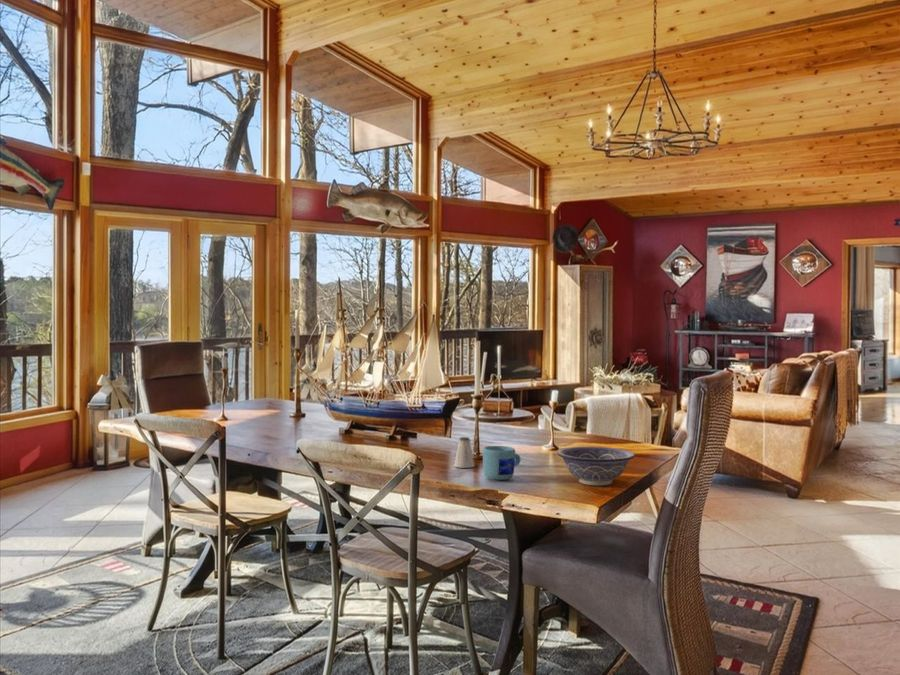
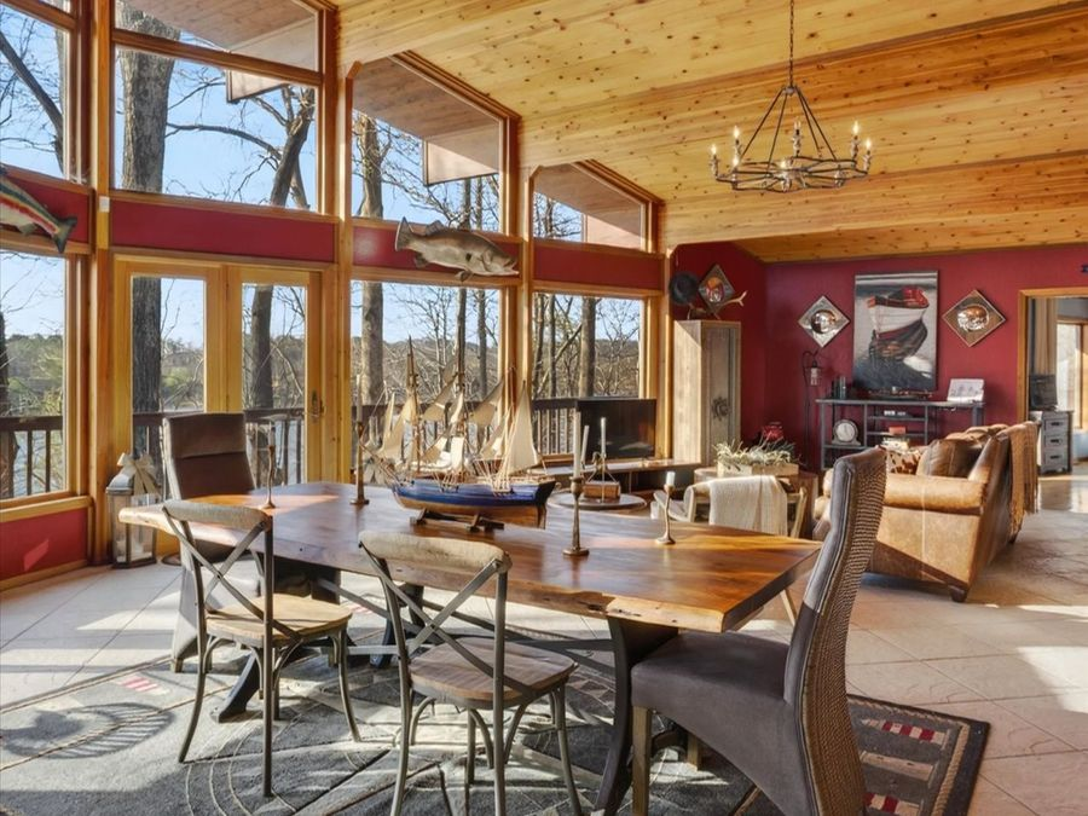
- decorative bowl (595, 467)
- saltshaker (464, 451)
- mug (503, 462)
